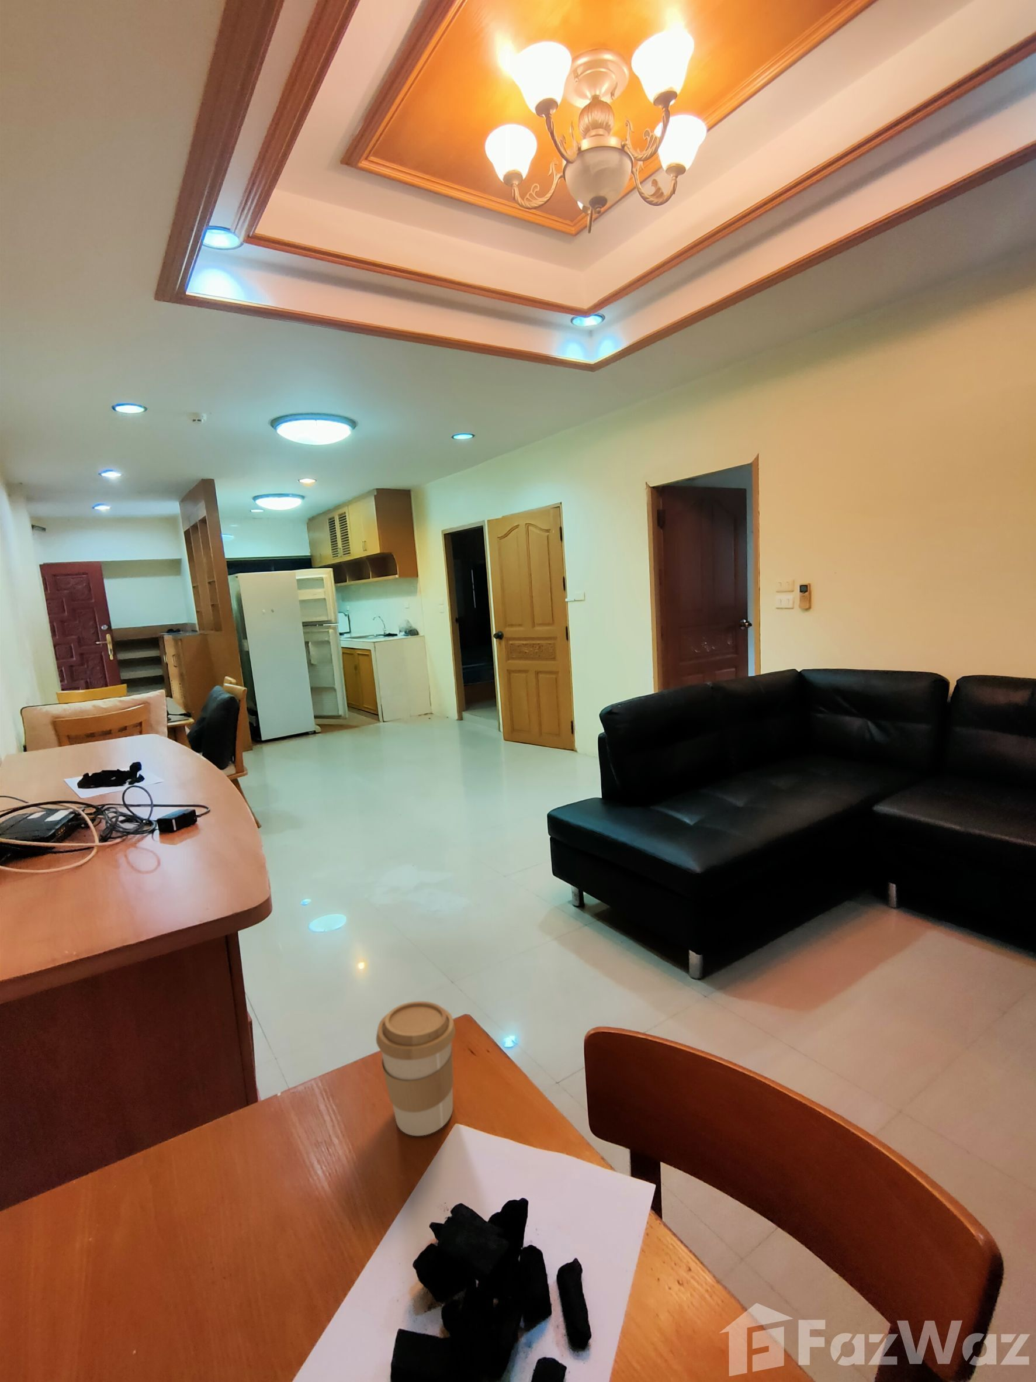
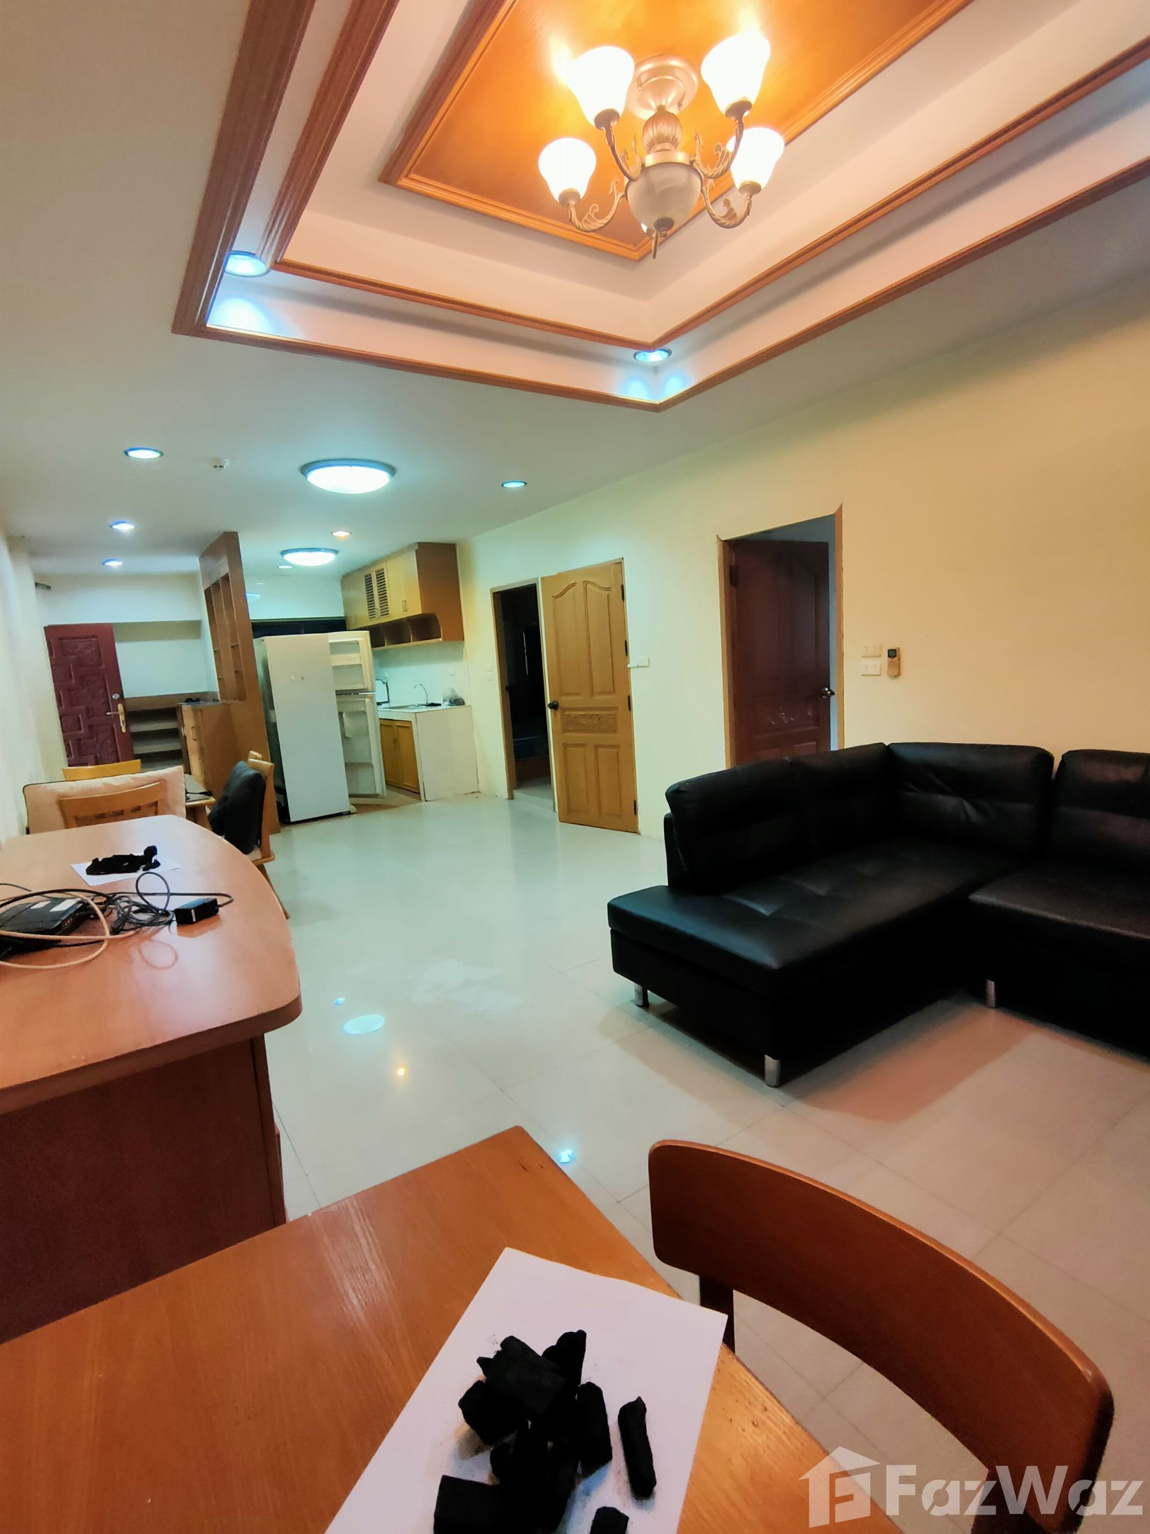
- coffee cup (419, 1063)
